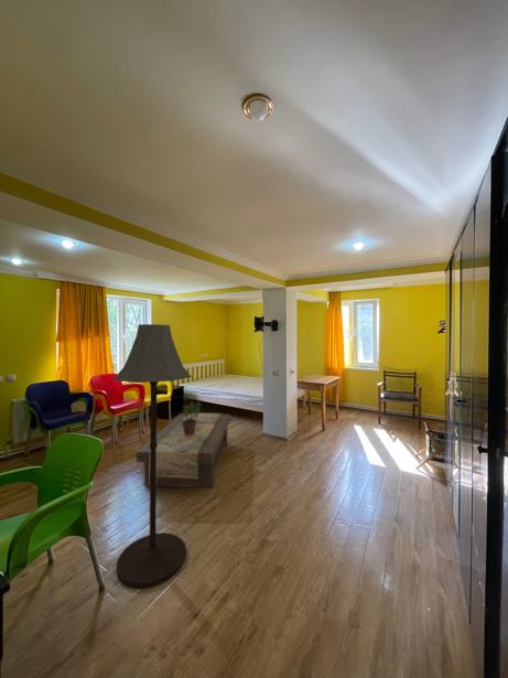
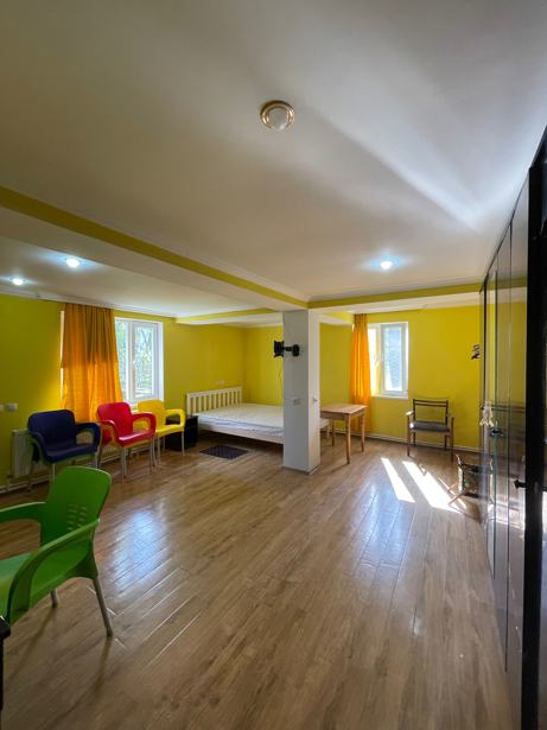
- floor lamp (153, 442)
- coffee table (192, 444)
- potted plant (190, 418)
